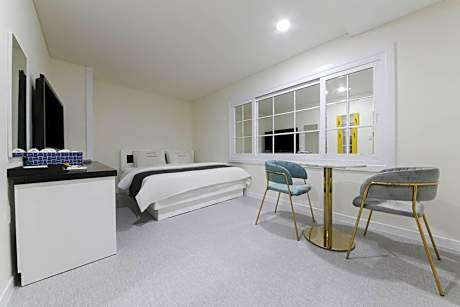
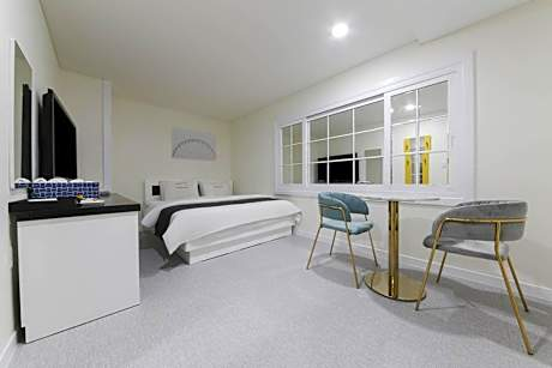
+ wall art (194, 145)
